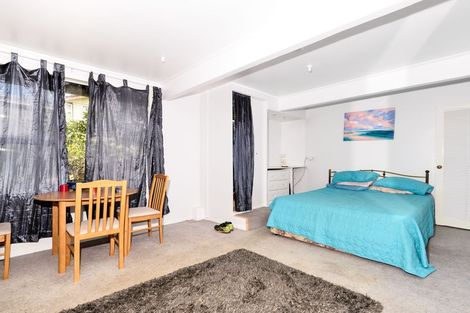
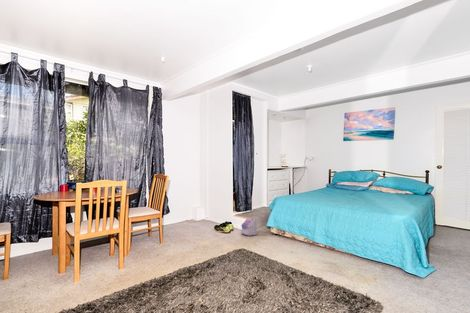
+ plush toy (249, 226)
